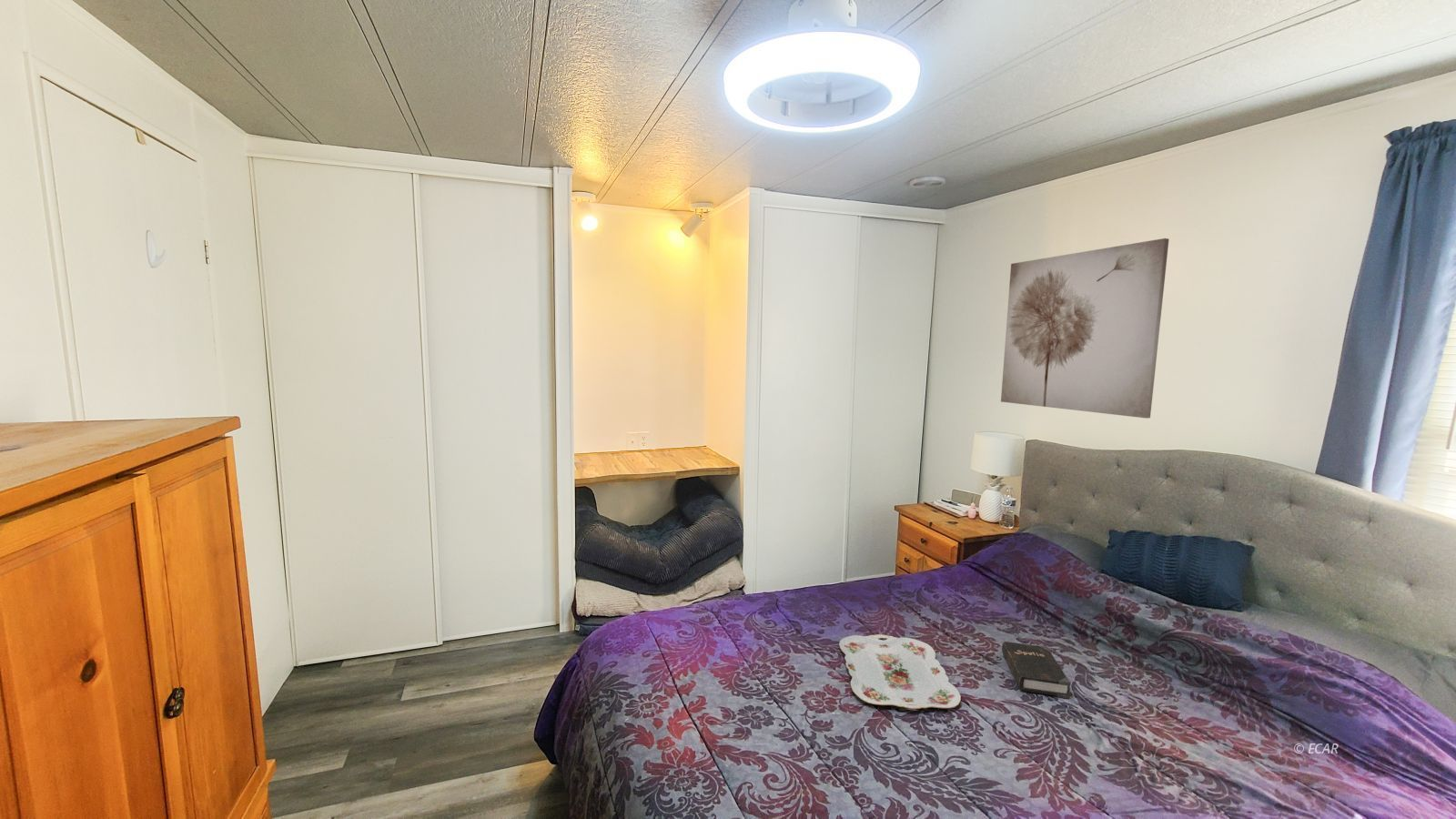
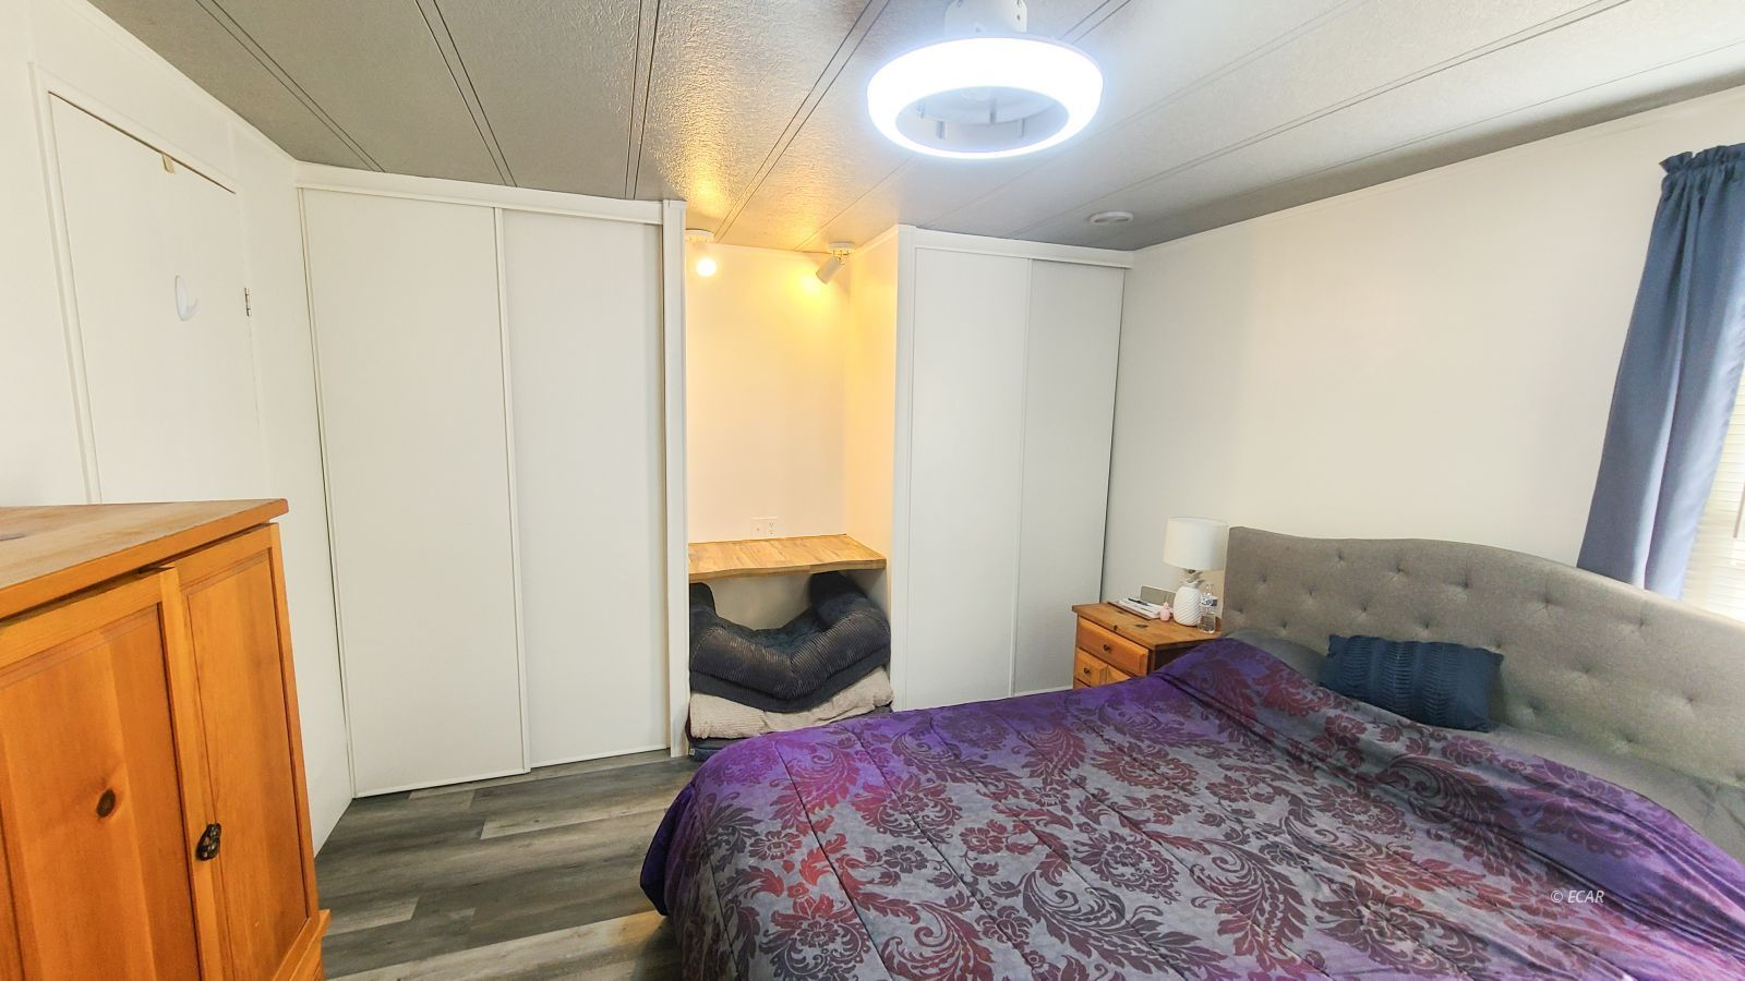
- wall art (1072, 331)
- hardback book (1033, 667)
- serving tray (895, 669)
